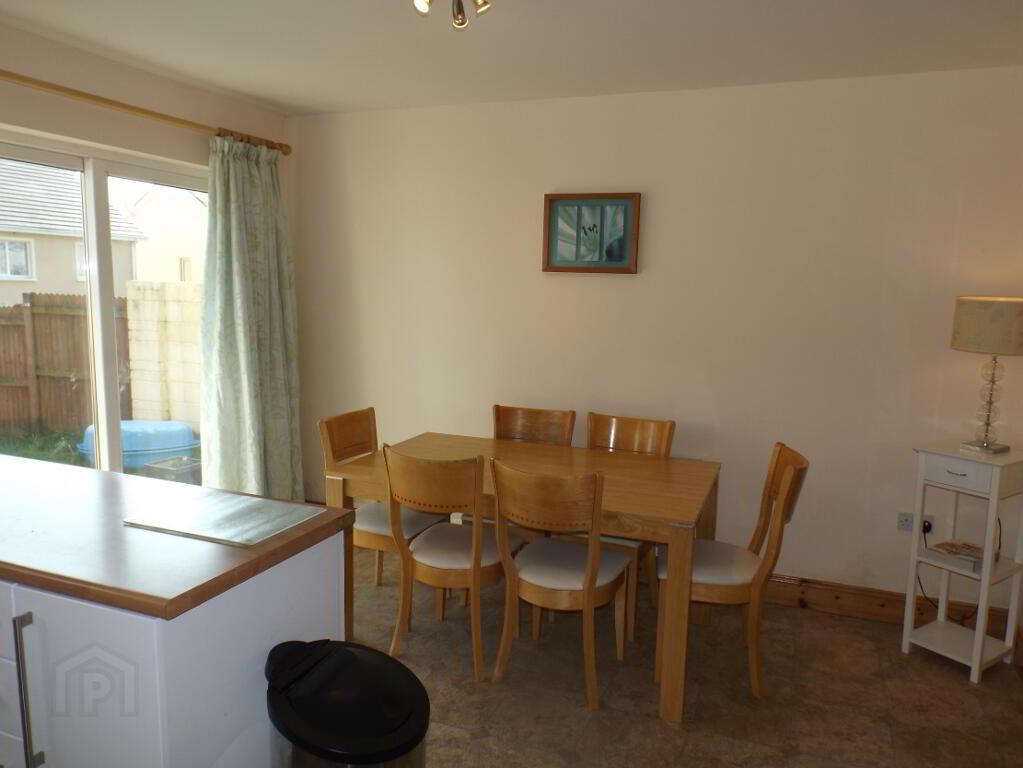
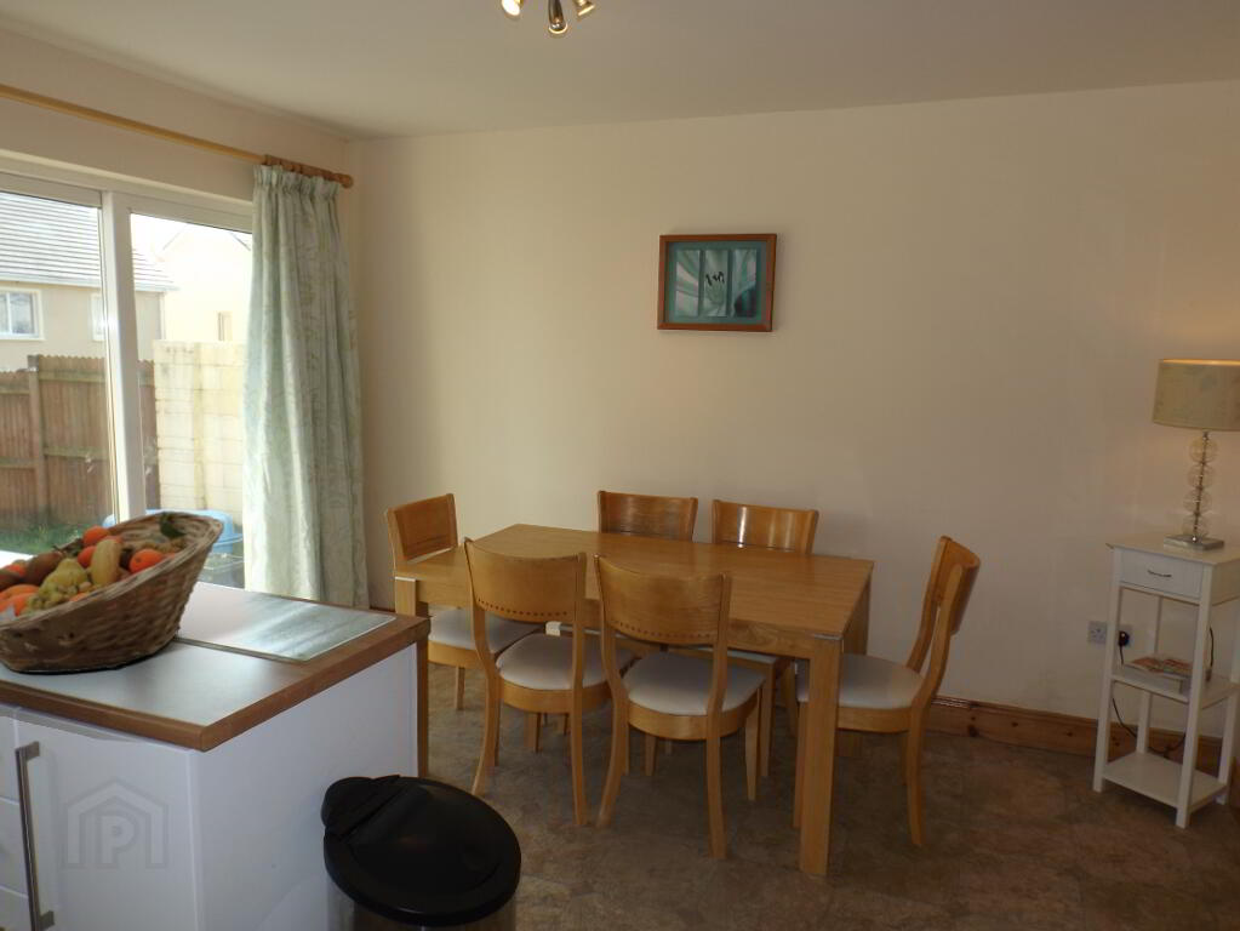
+ fruit basket (99, 583)
